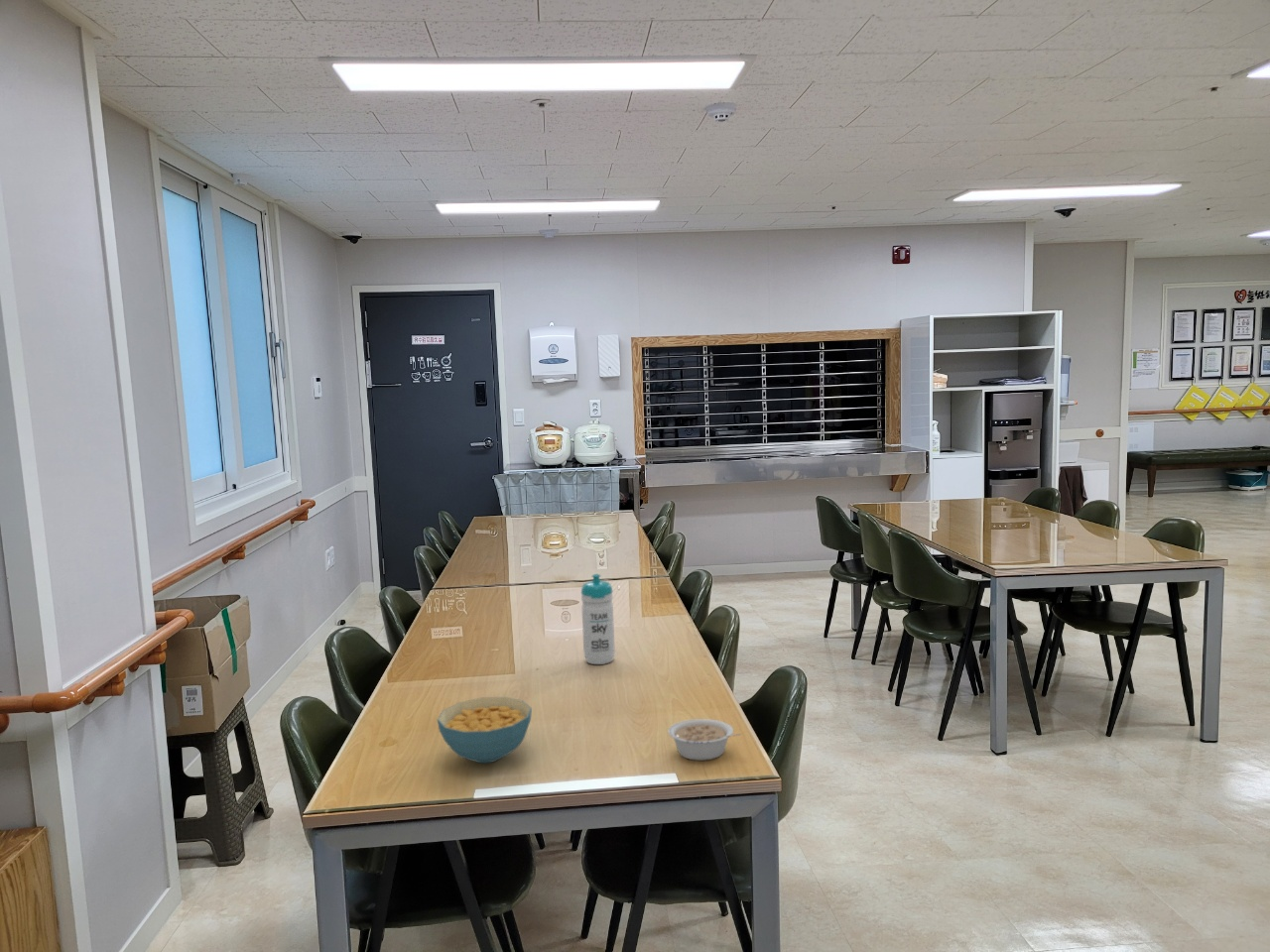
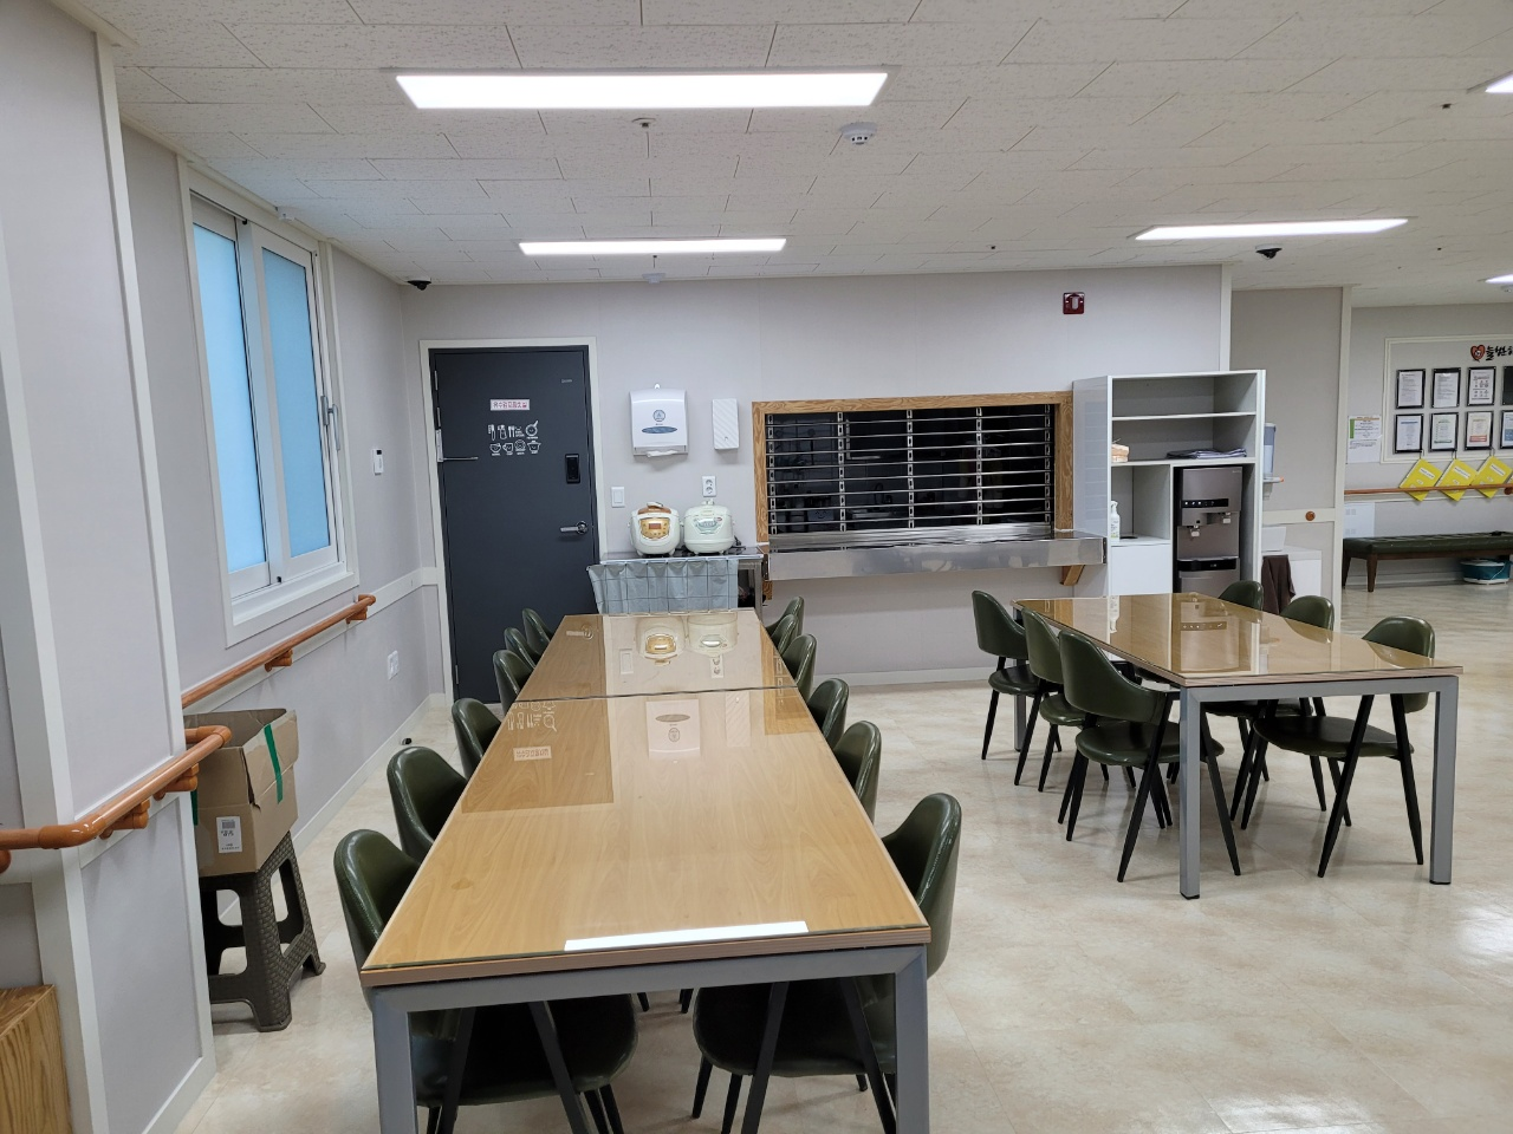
- legume (703, 739)
- water bottle (597, 617)
- cereal bowl (486, 735)
